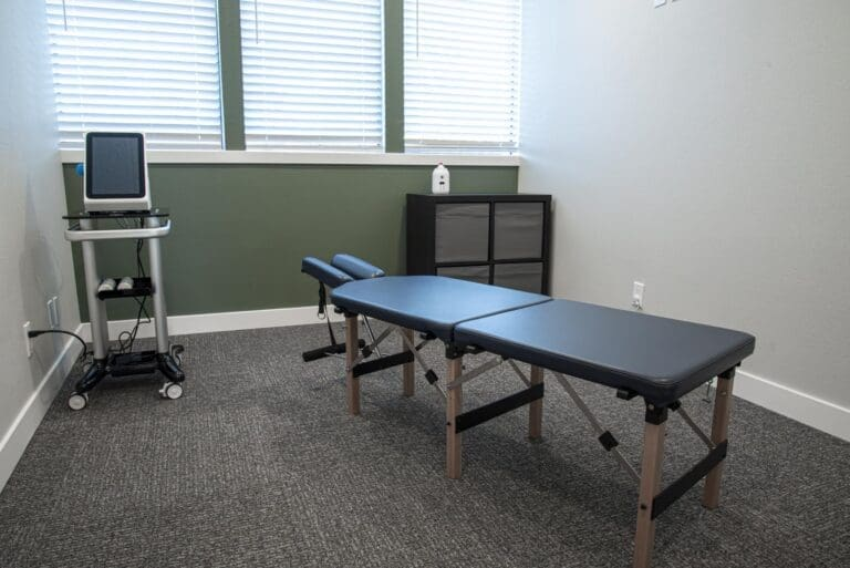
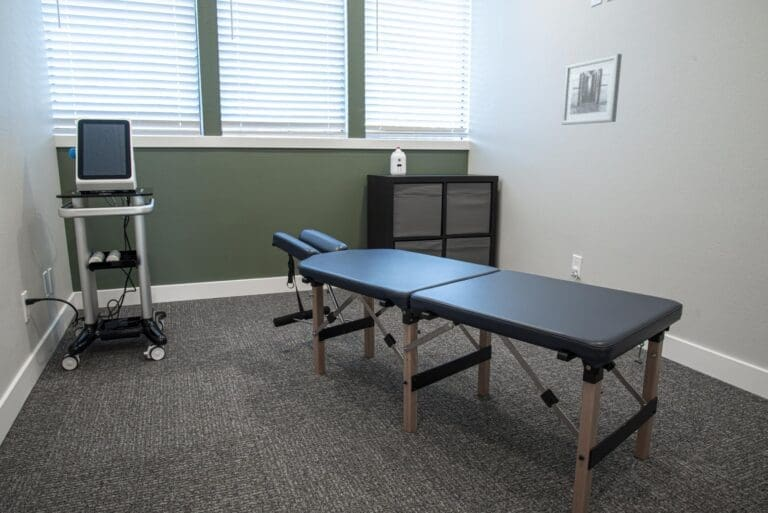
+ wall art (589, 92)
